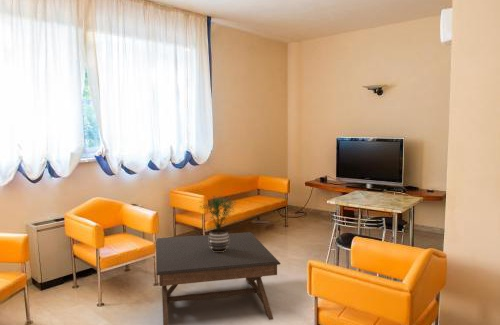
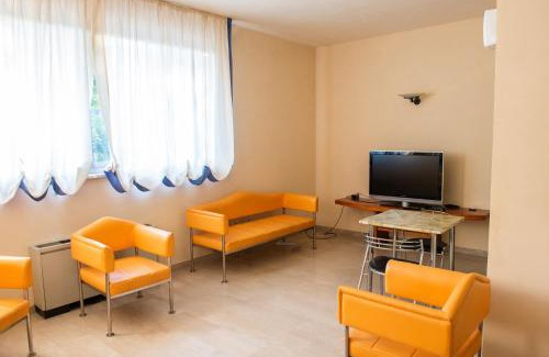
- potted plant (220, 223)
- coffee table (212, 275)
